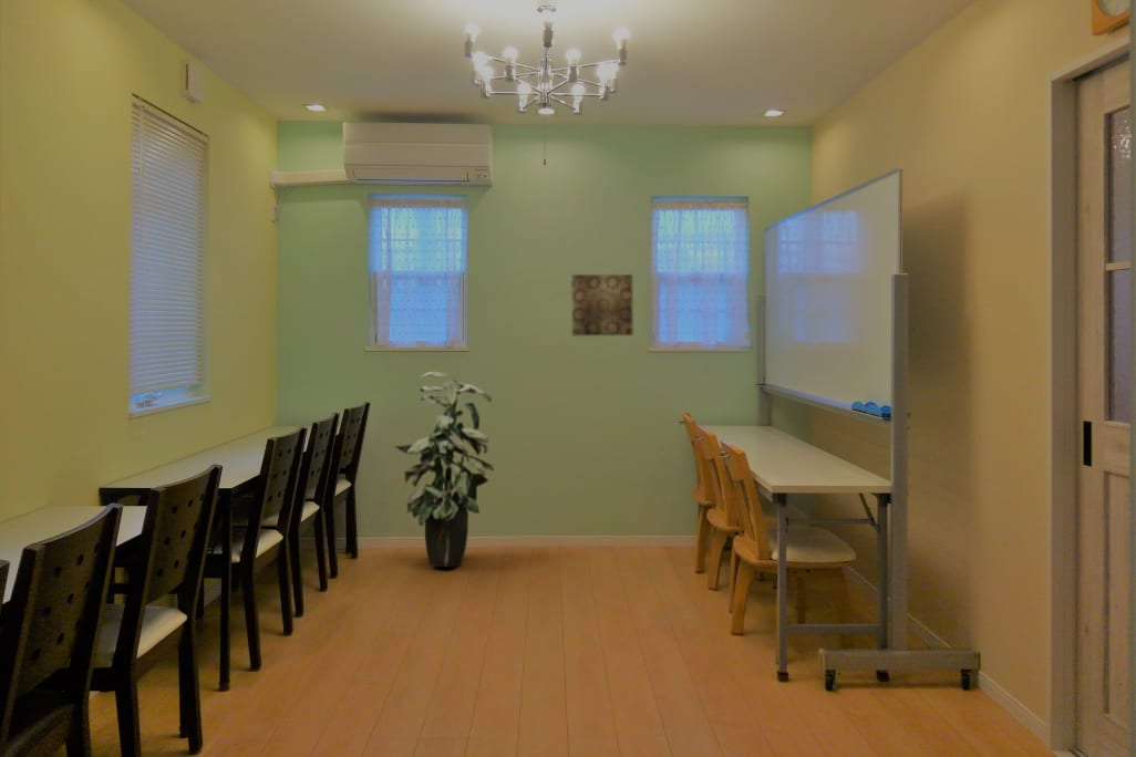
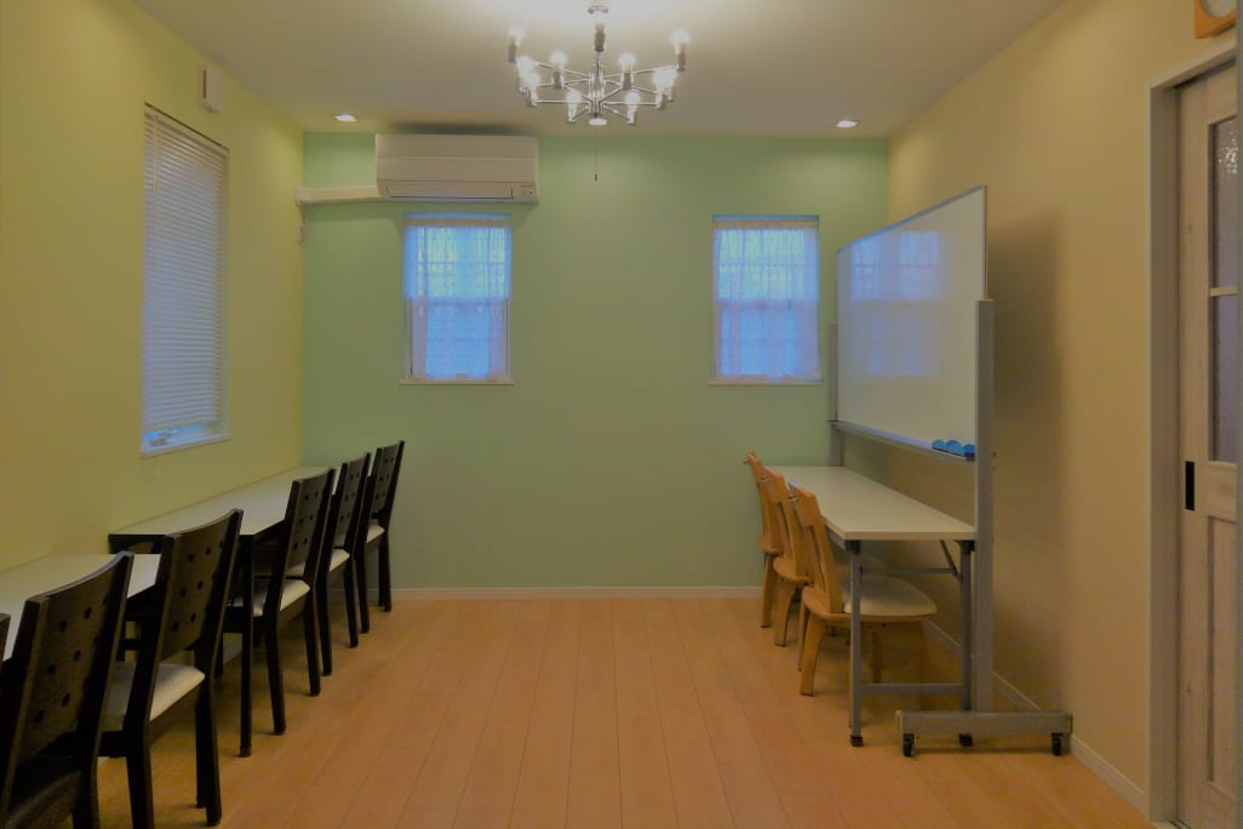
- indoor plant (443, 468)
- wall art (601, 304)
